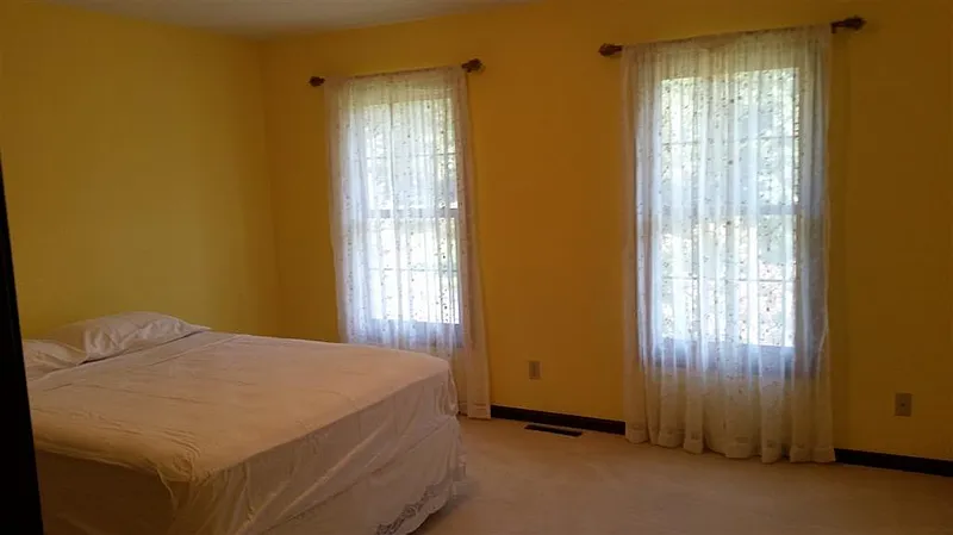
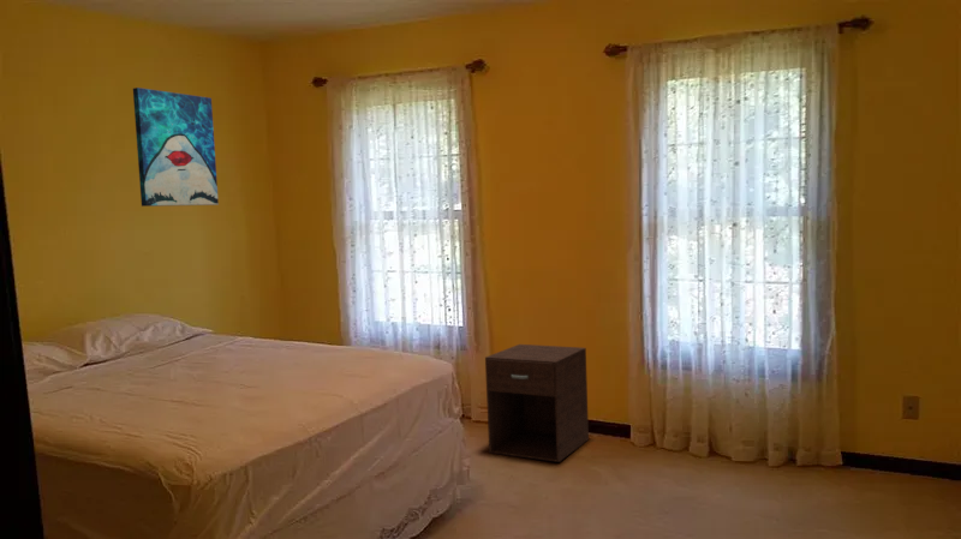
+ nightstand (537, 400)
+ wall art (178, 149)
